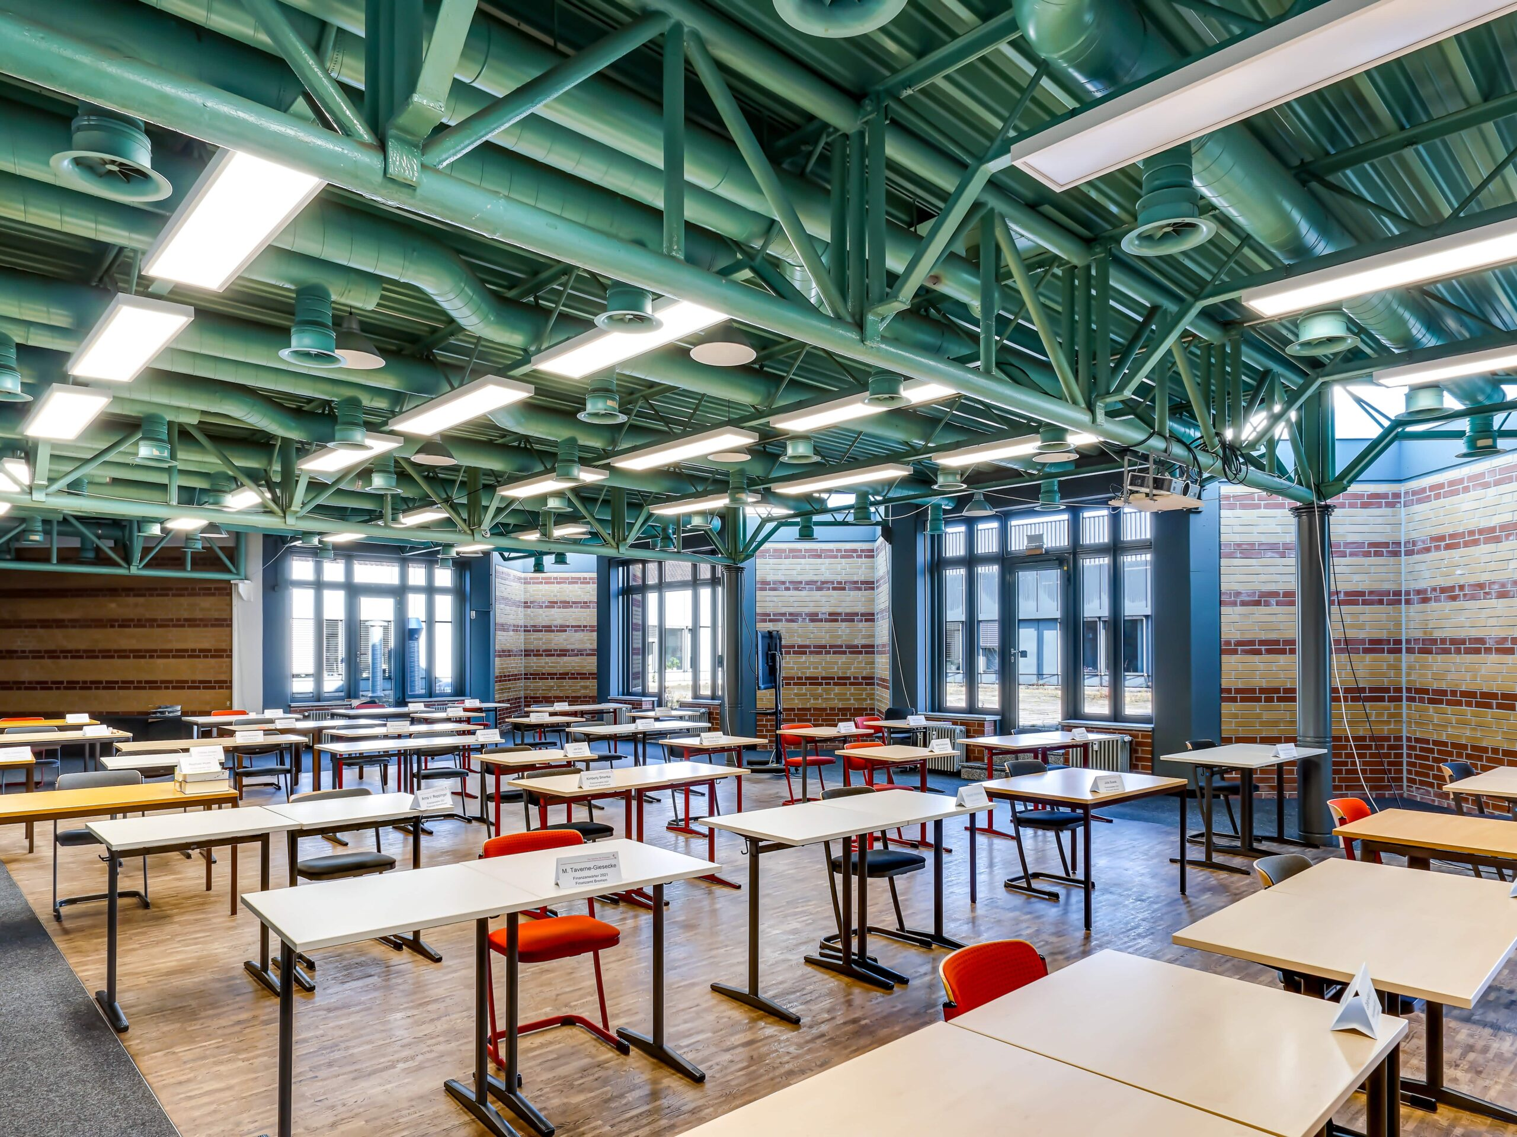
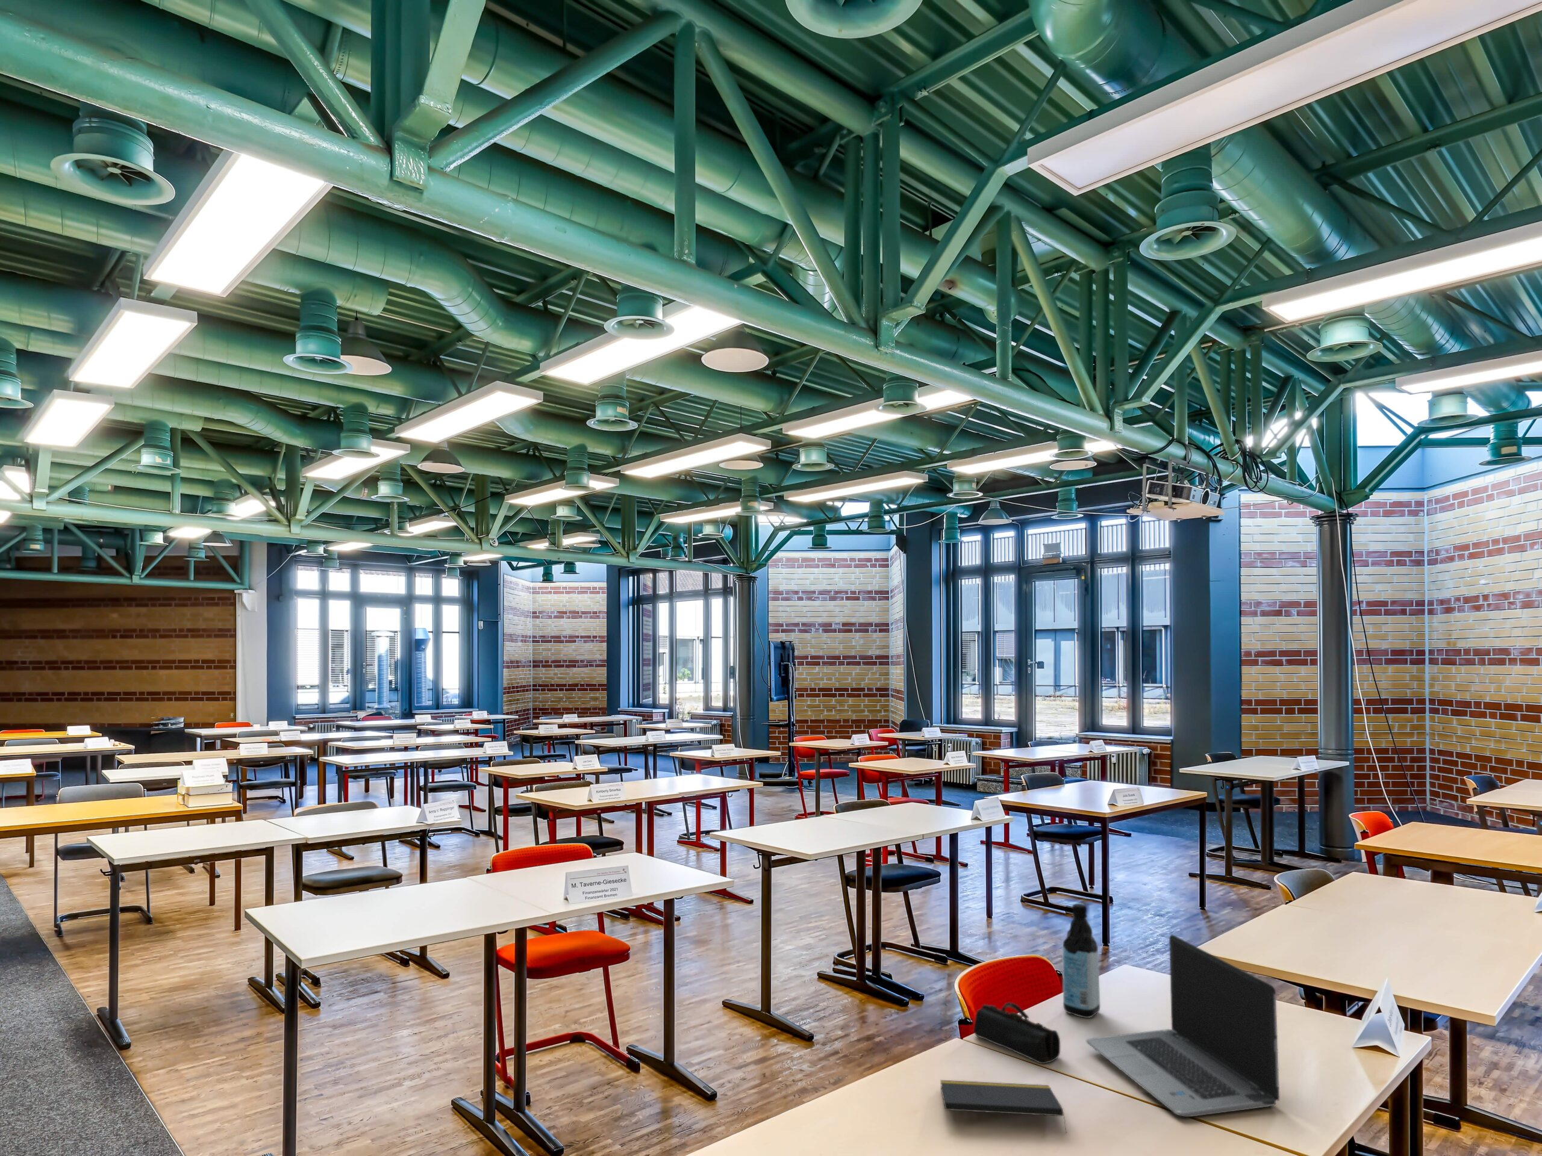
+ pencil case (1015, 1025)
+ water bottle (1081, 958)
+ notepad (999, 1096)
+ laptop computer (1174, 1019)
